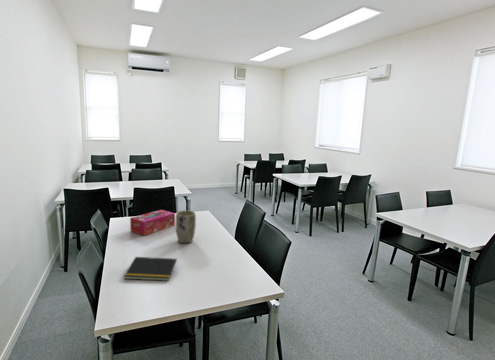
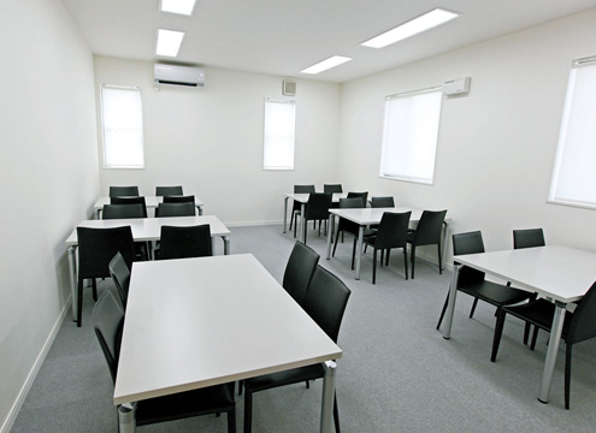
- plant pot (185, 227)
- tissue box (153, 221)
- notepad (151, 268)
